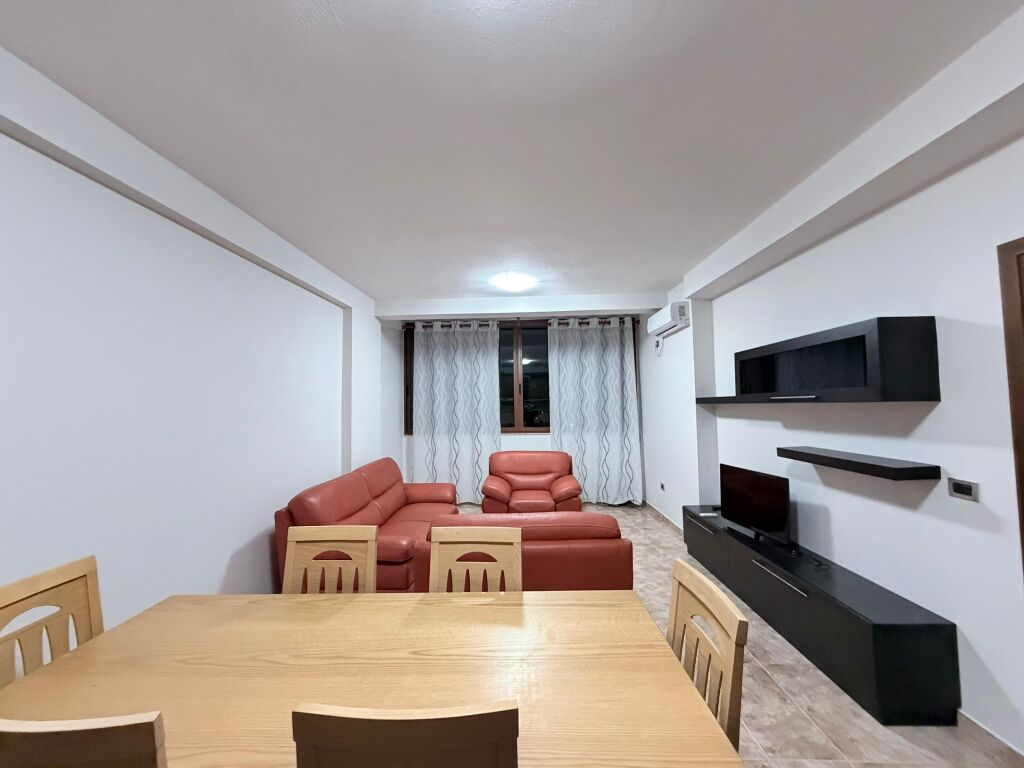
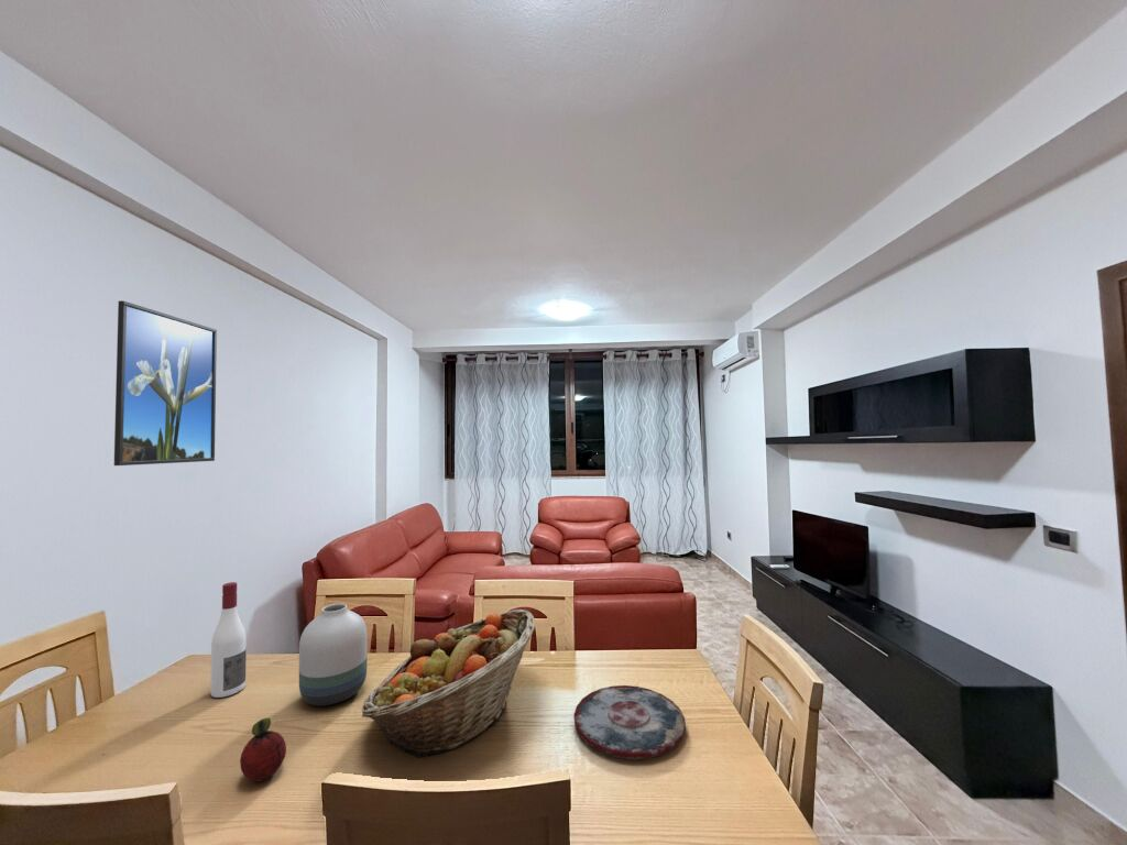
+ fruit (263, 749)
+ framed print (171, 388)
+ vase (333, 650)
+ plate (628, 717)
+ fruit basket (458, 669)
+ alcohol (229, 636)
